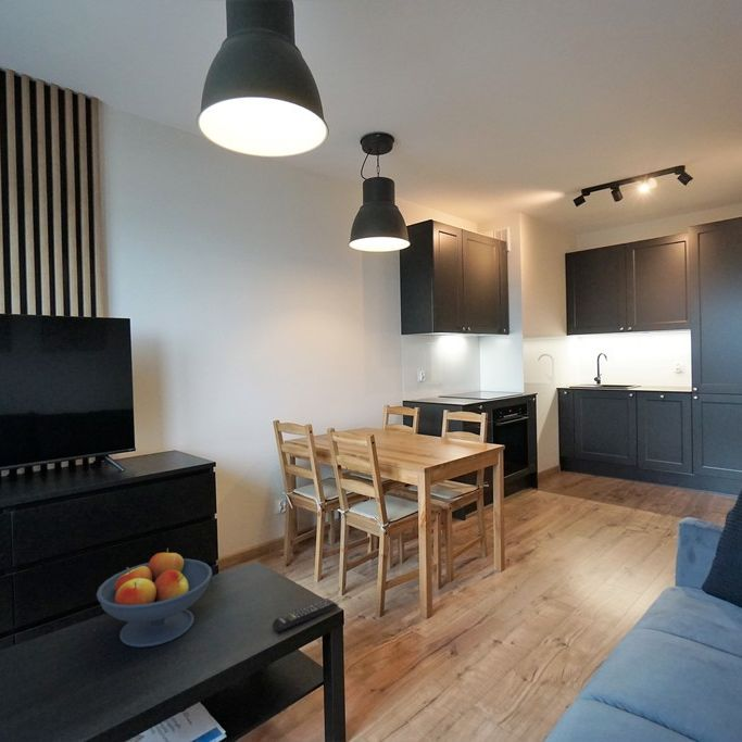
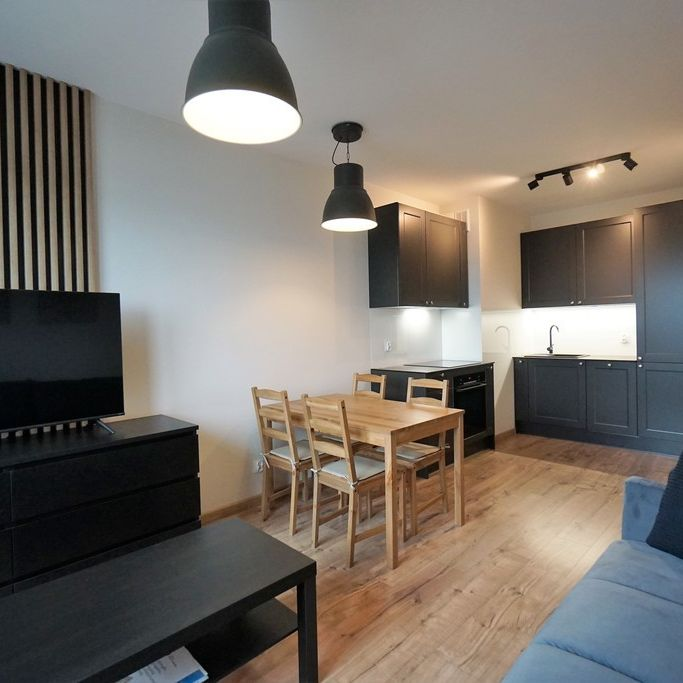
- fruit bowl (156, 594)
- remote control (306, 614)
